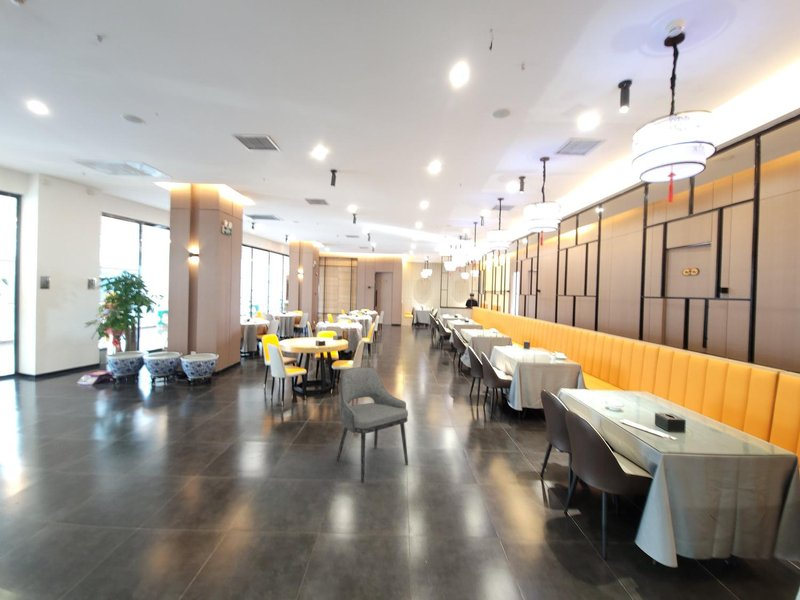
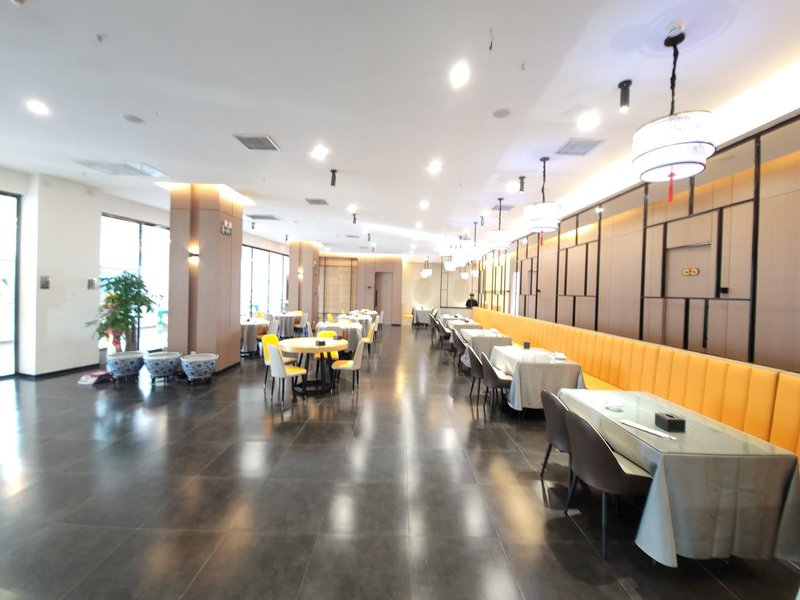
- dining chair (369, 416)
